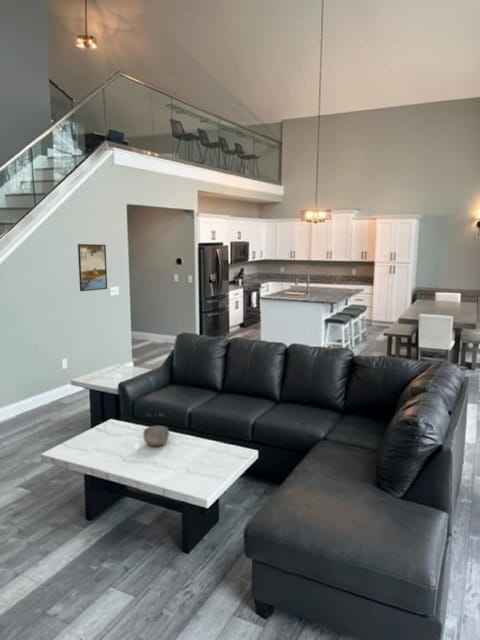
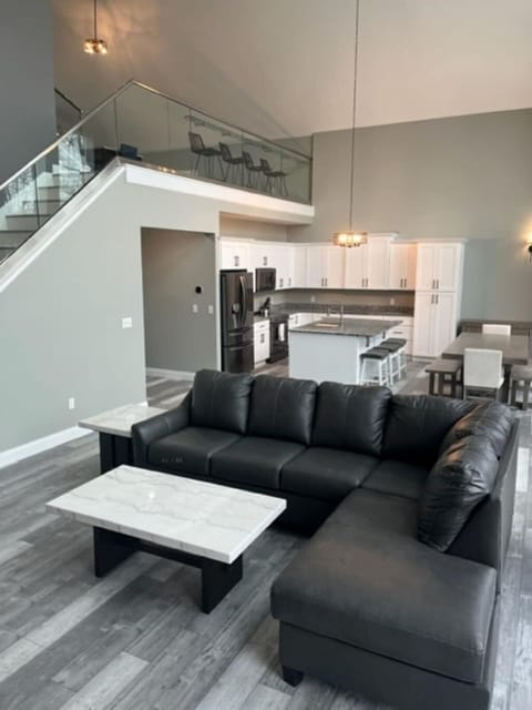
- bowl (156, 437)
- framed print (93, 267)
